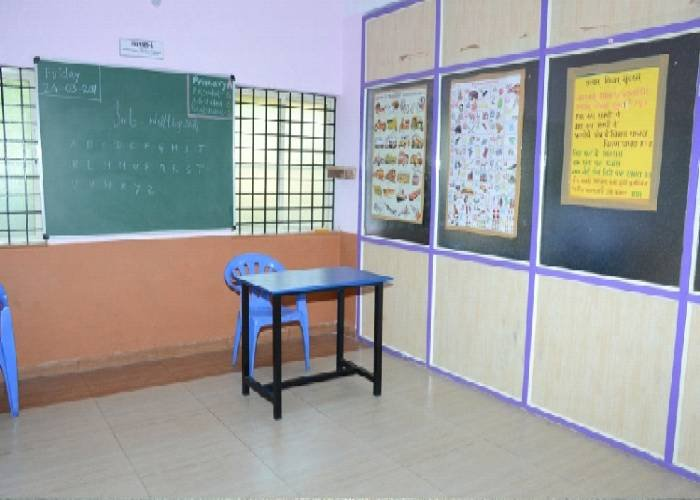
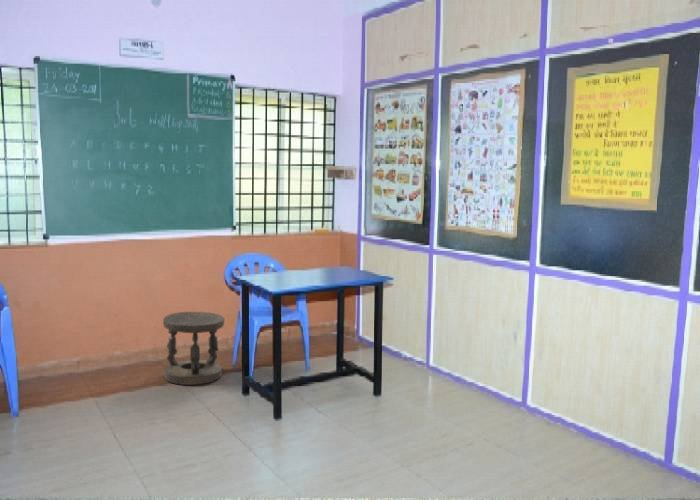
+ stool (194, 346)
